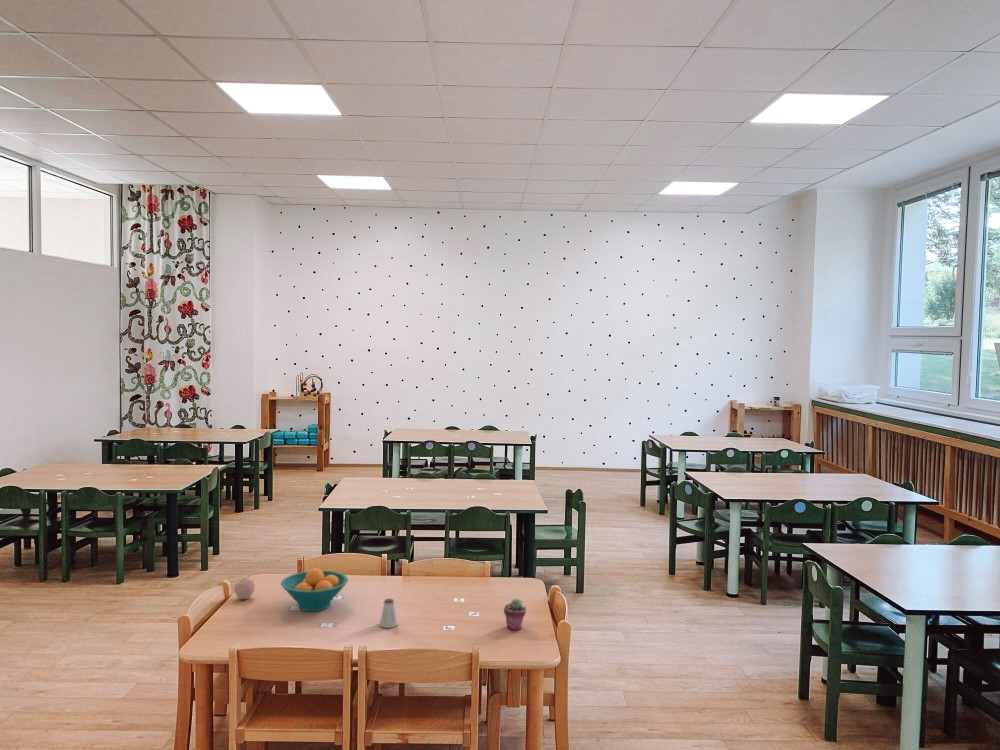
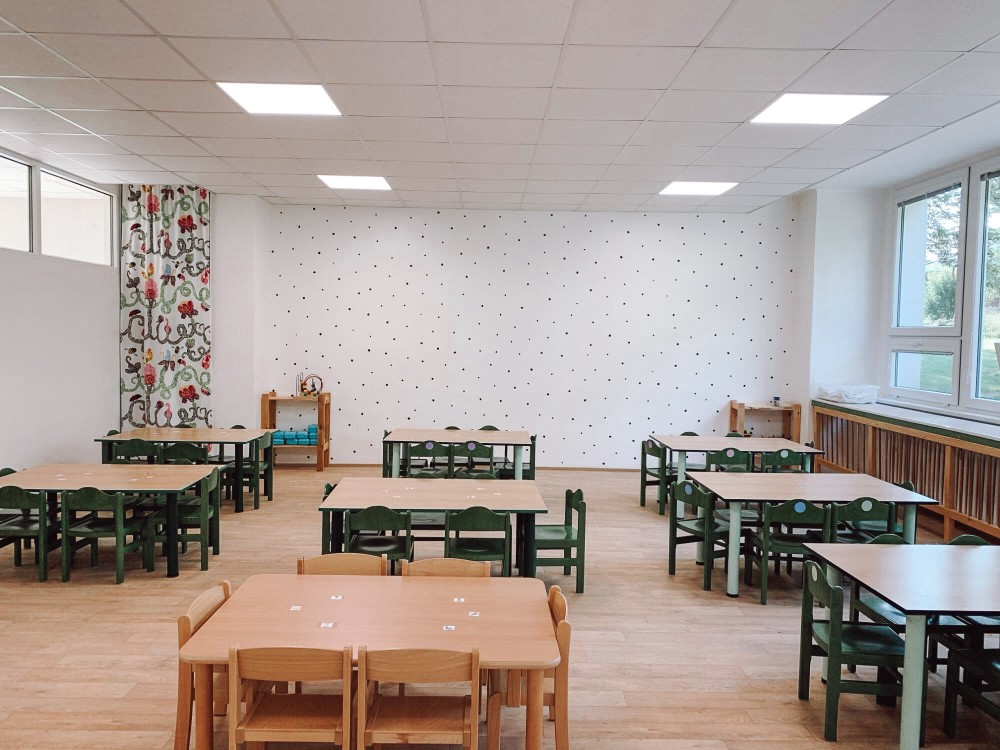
- saltshaker (388, 612)
- fruit bowl (314, 587)
- apple (244, 587)
- potted succulent (514, 613)
